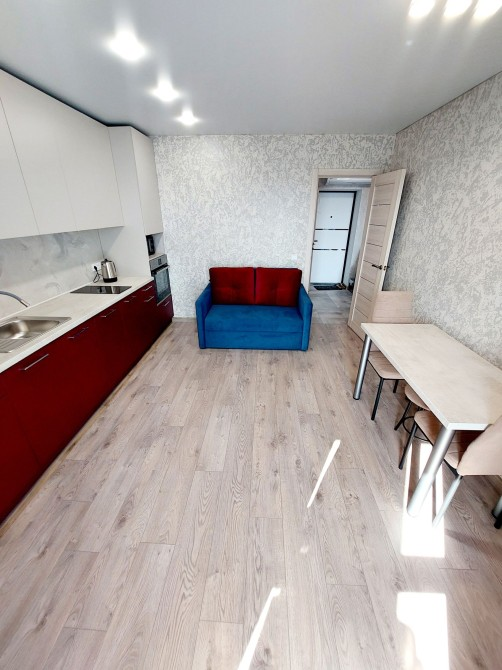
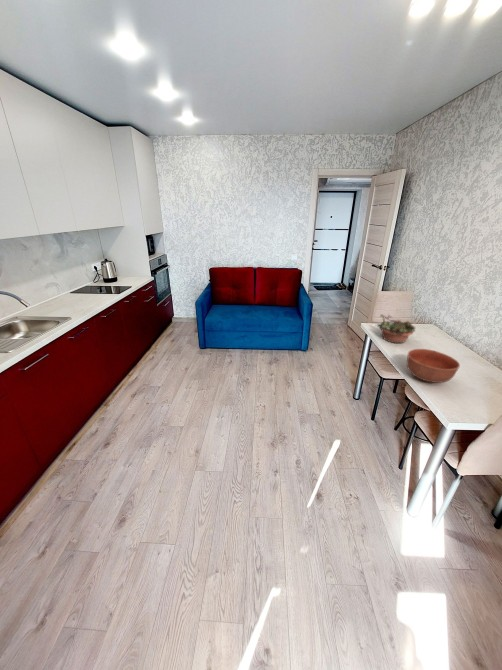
+ bowl (429, 368)
+ succulent planter (396, 327)
